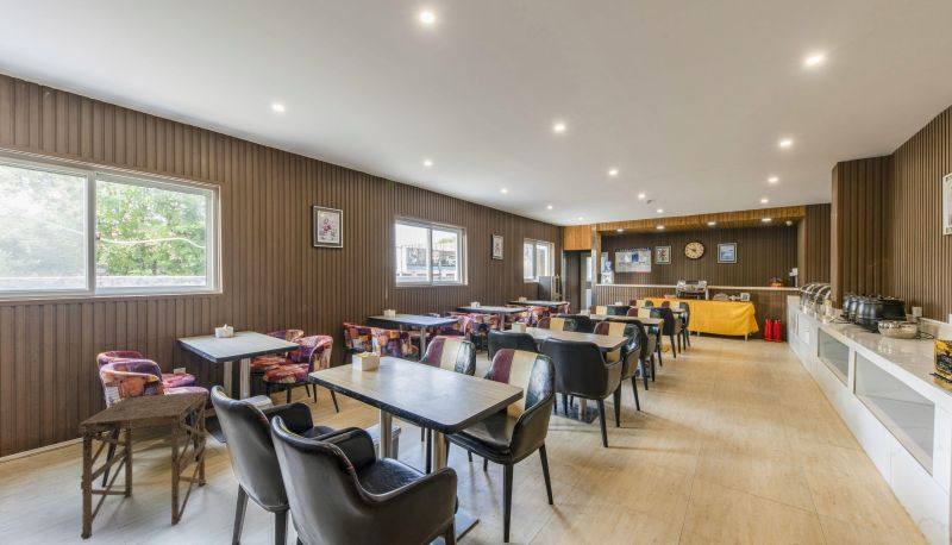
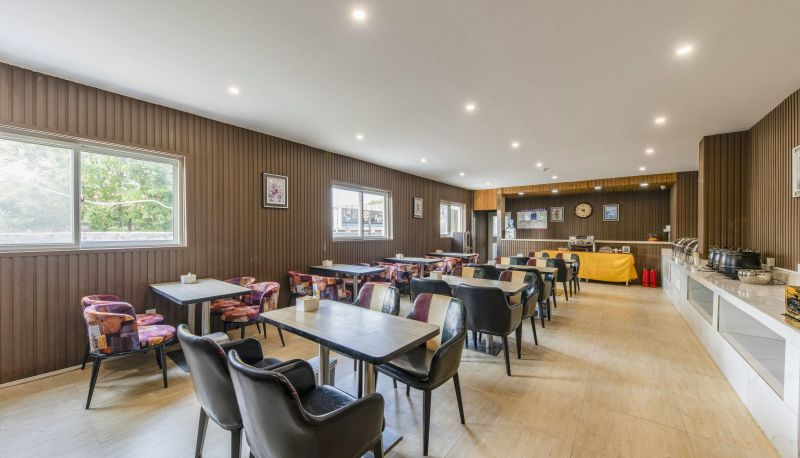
- side table (131, 457)
